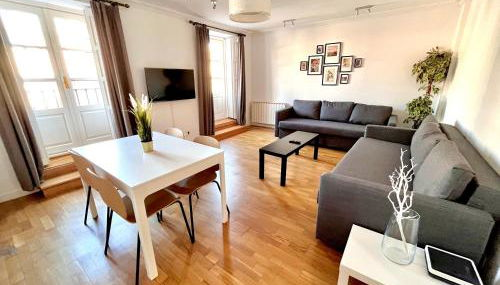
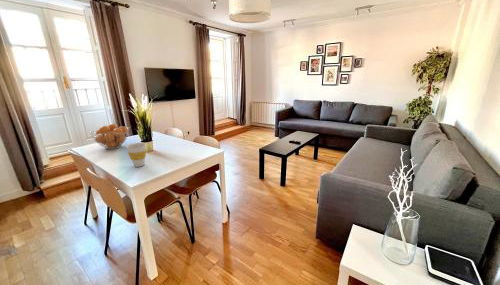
+ fruit basket (111, 136)
+ cup (137, 155)
